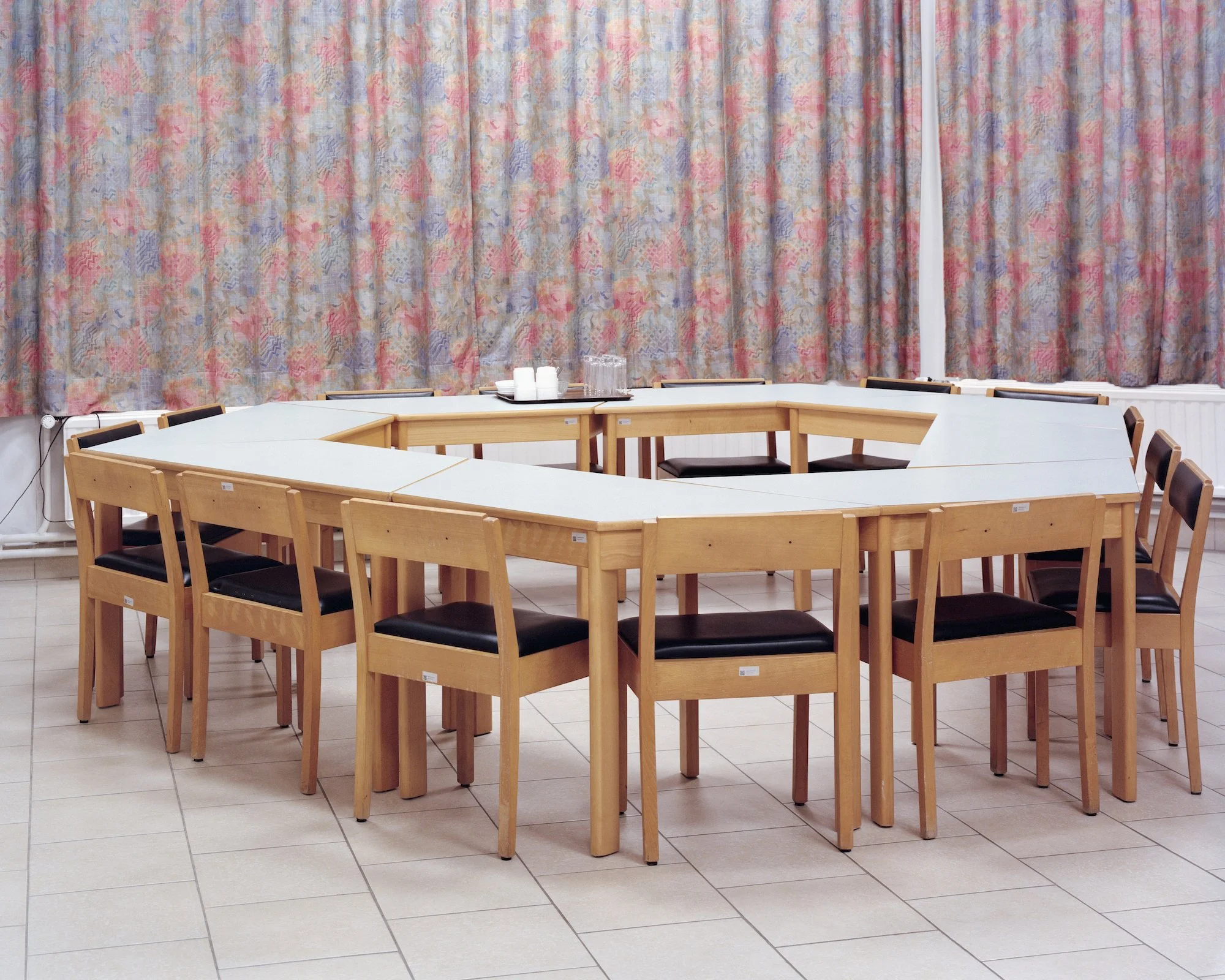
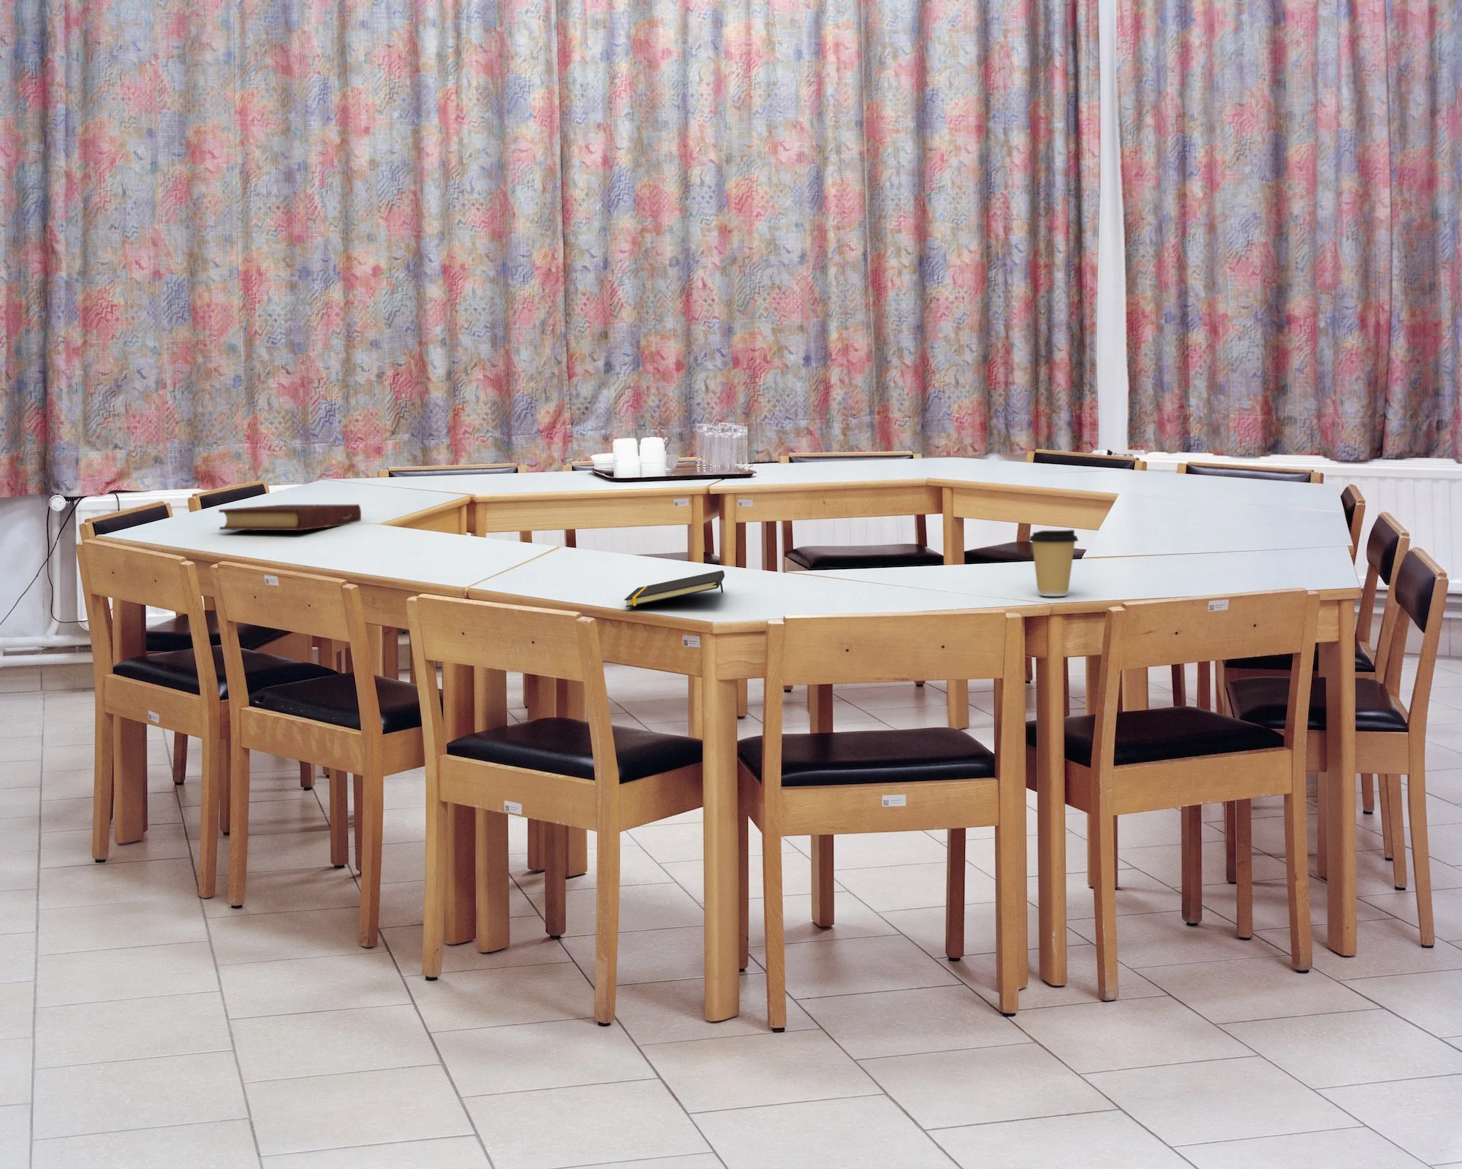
+ book (292, 517)
+ notepad (677, 587)
+ coffee cup (1053, 562)
